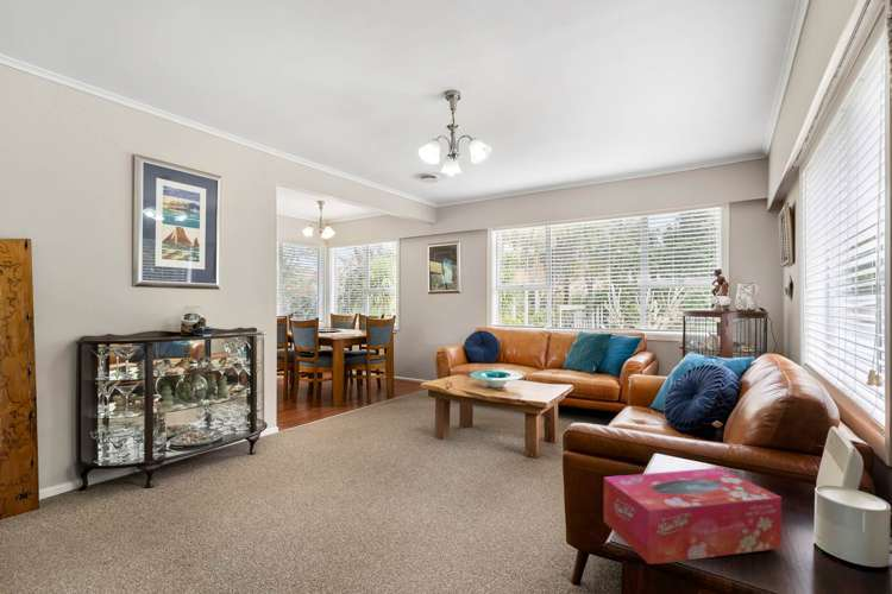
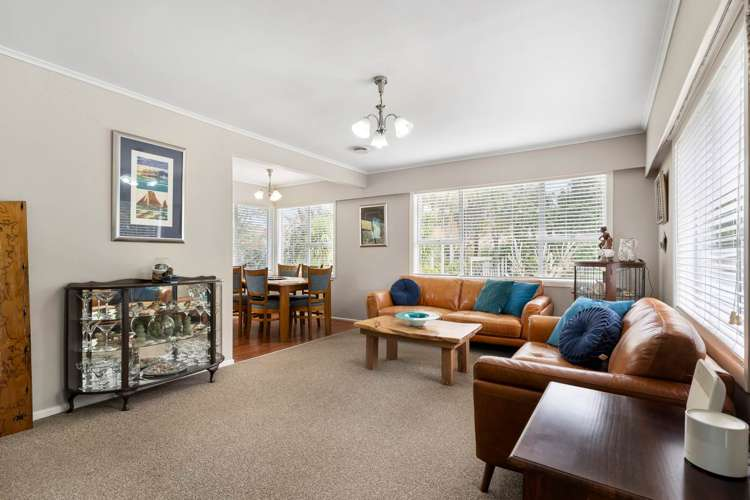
- tissue box (687, 511)
